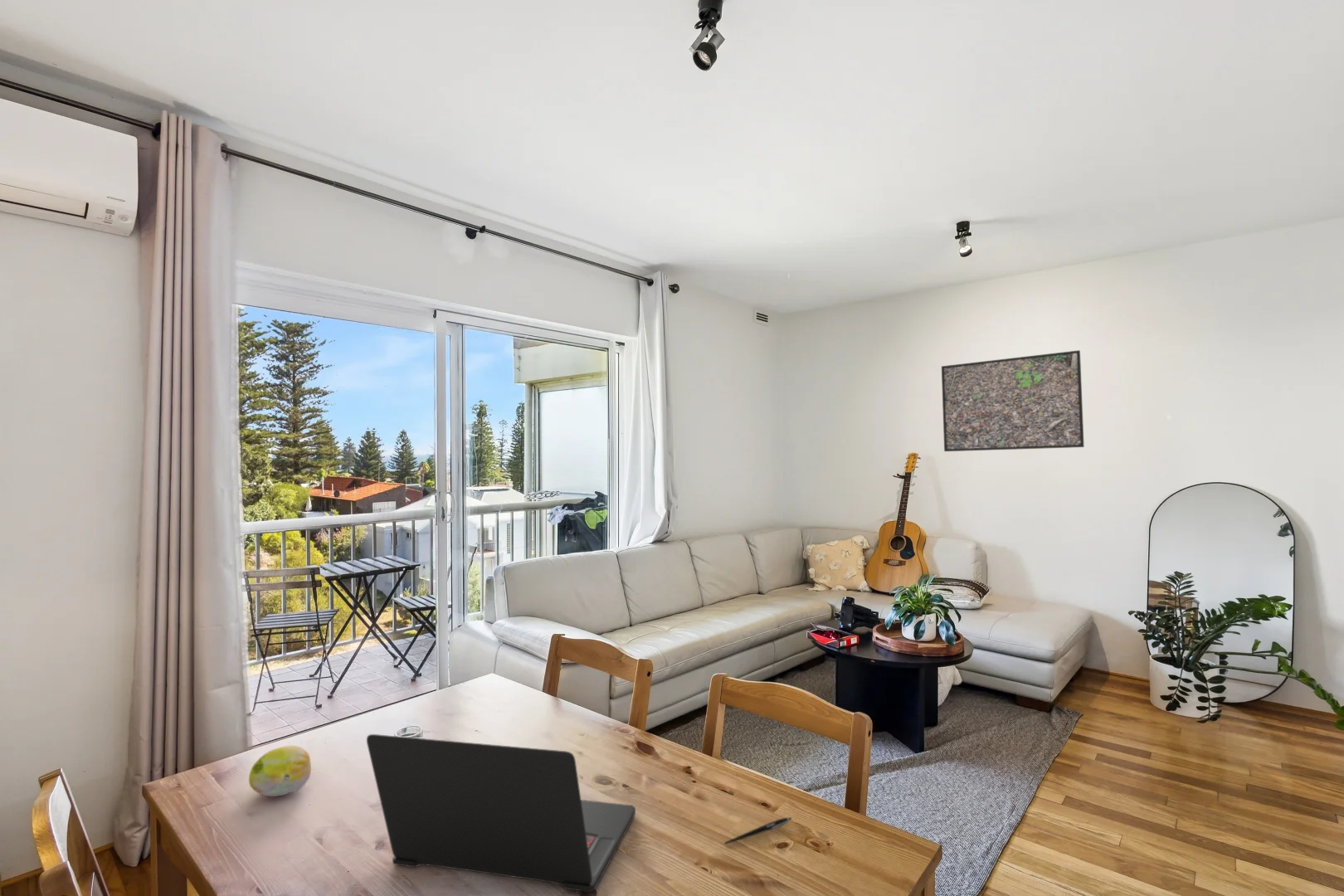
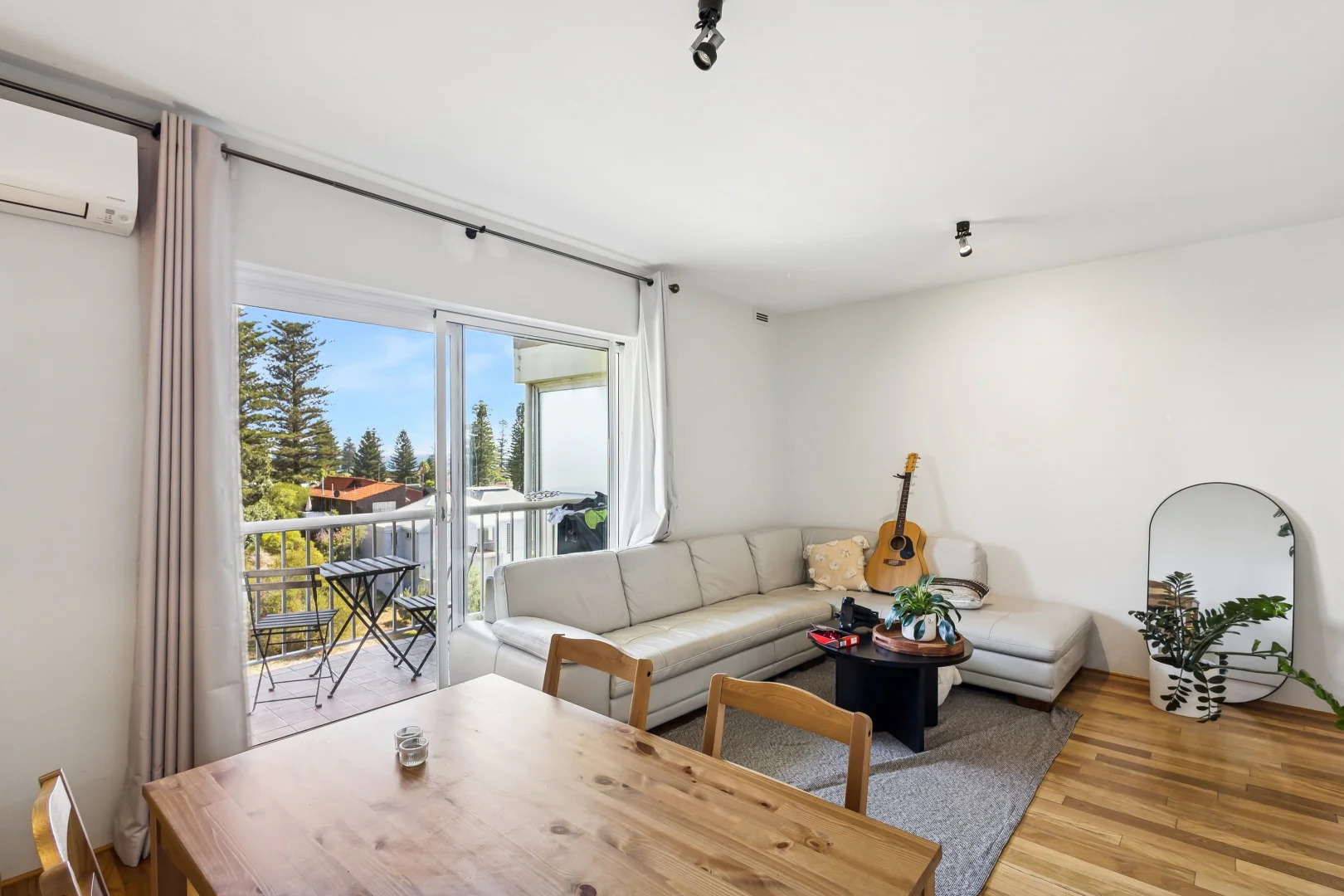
- pen (758, 829)
- laptop (513, 777)
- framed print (1008, 404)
- fruit (279, 770)
